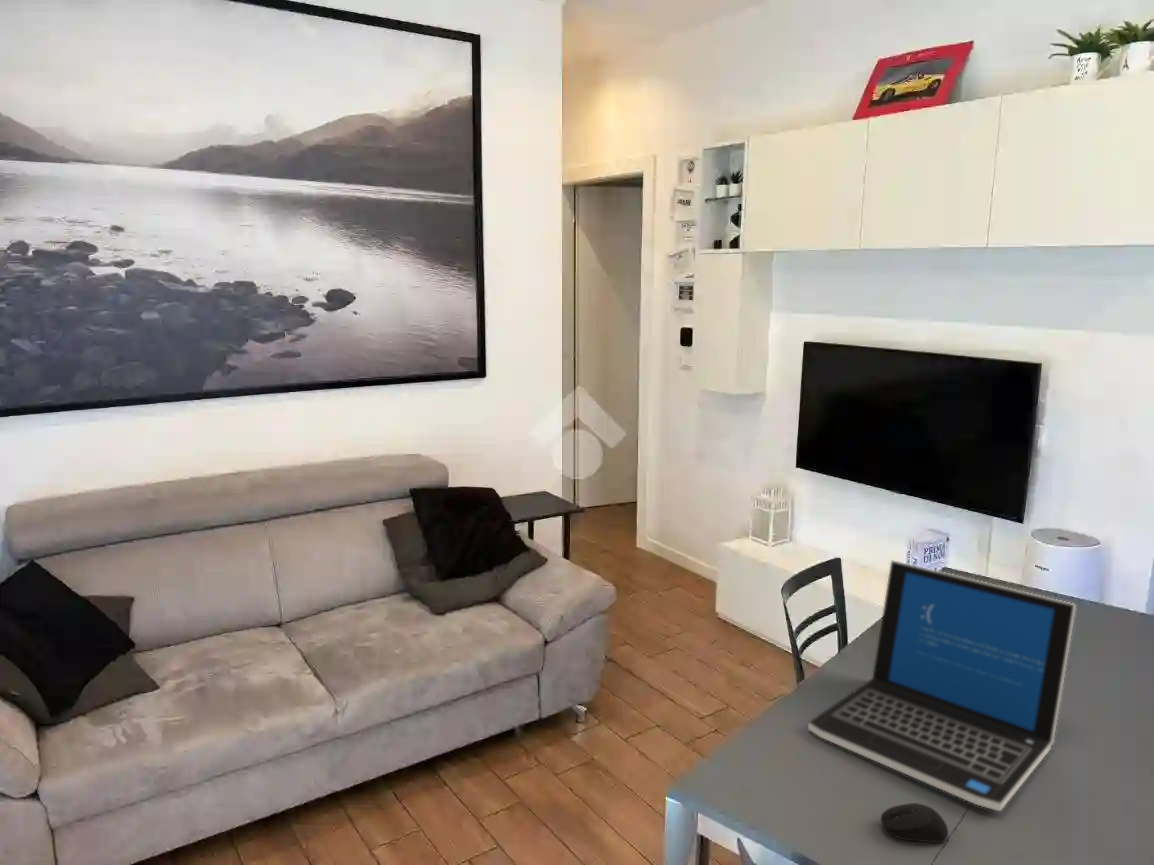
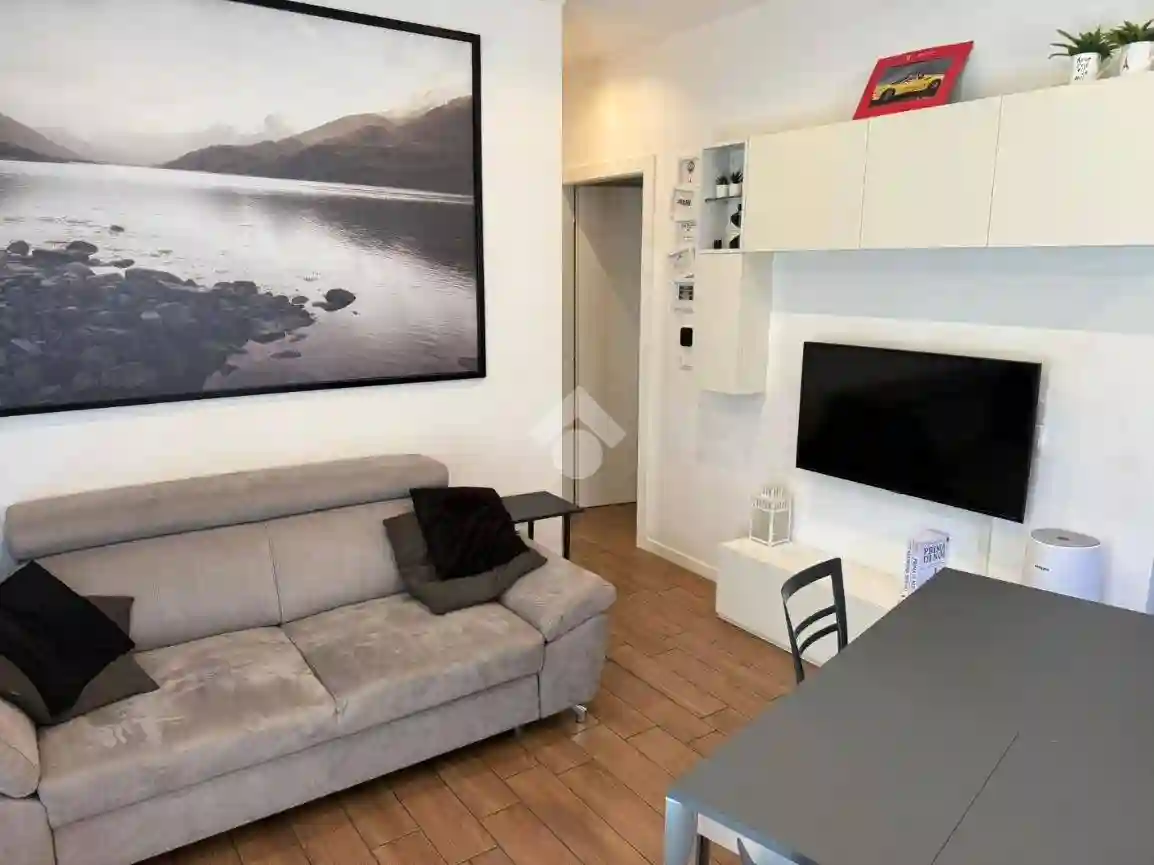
- laptop (938, 669)
- computer mouse (914, 820)
